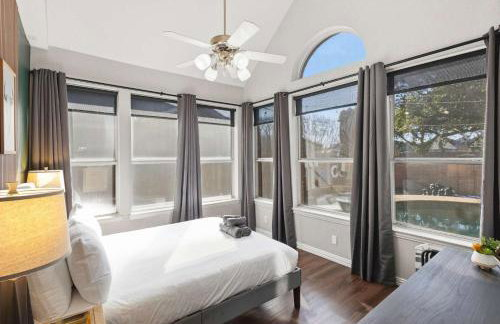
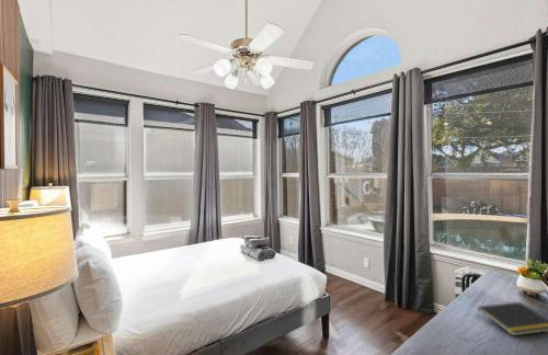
+ notepad (516, 317)
